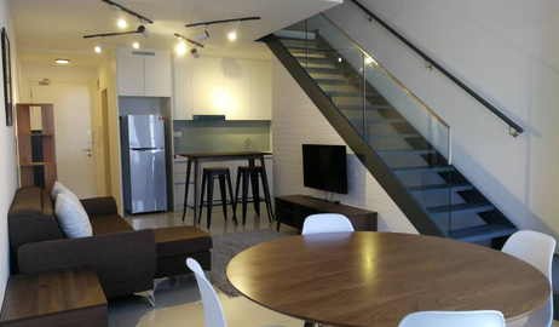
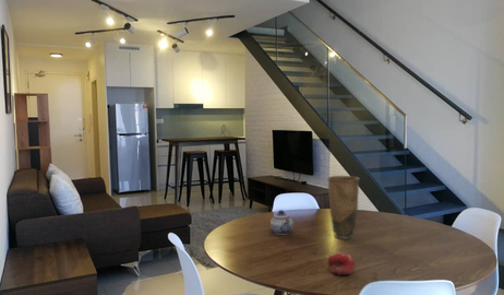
+ fruit (340, 262)
+ teapot (281, 221)
+ vase (343, 208)
